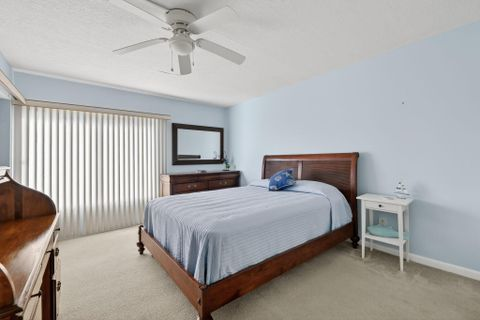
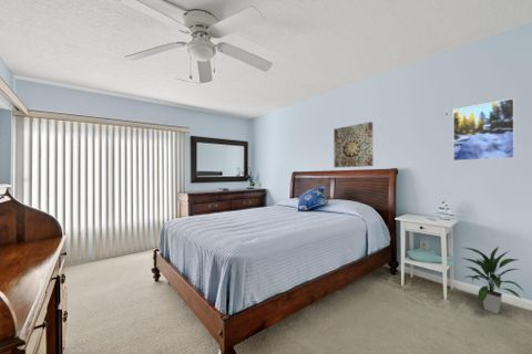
+ indoor plant (489, 278)
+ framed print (481, 132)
+ wall art (351, 146)
